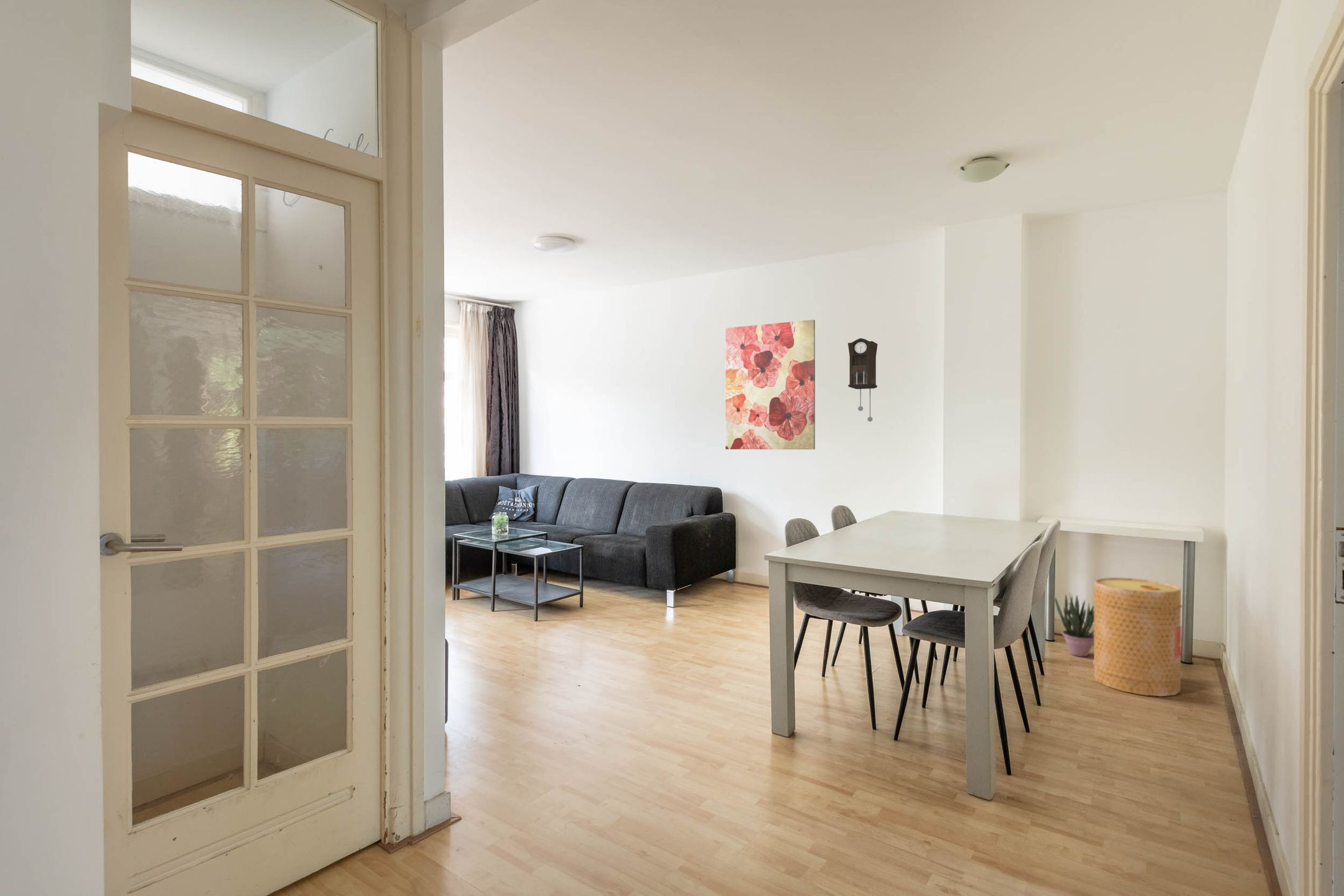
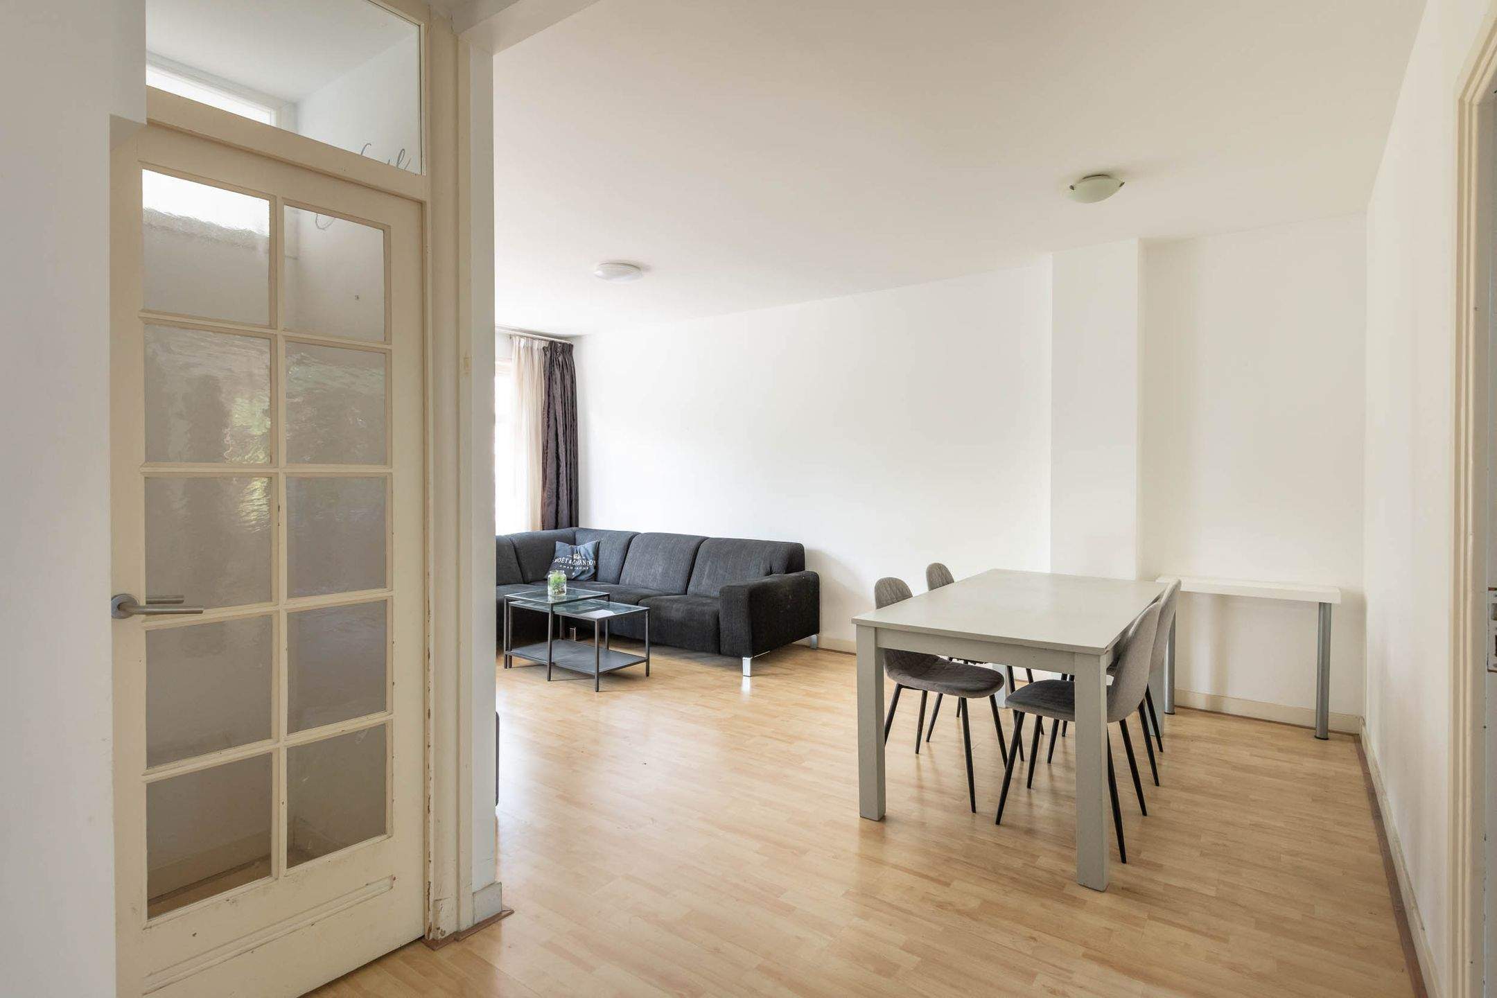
- basket (1136, 633)
- potted plant (1076, 624)
- wall art (768, 386)
- pendulum clock (862, 380)
